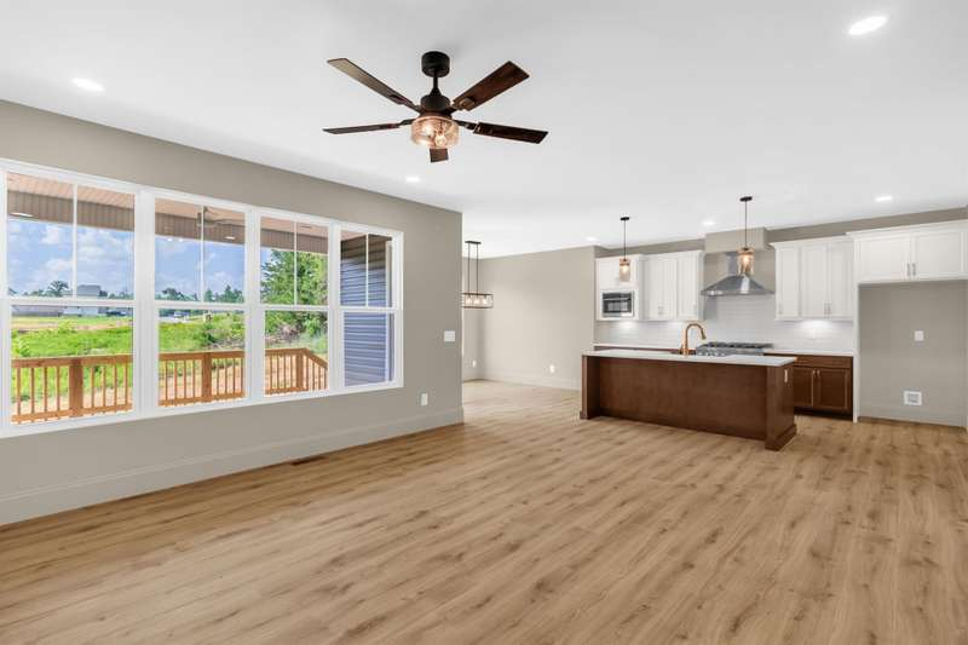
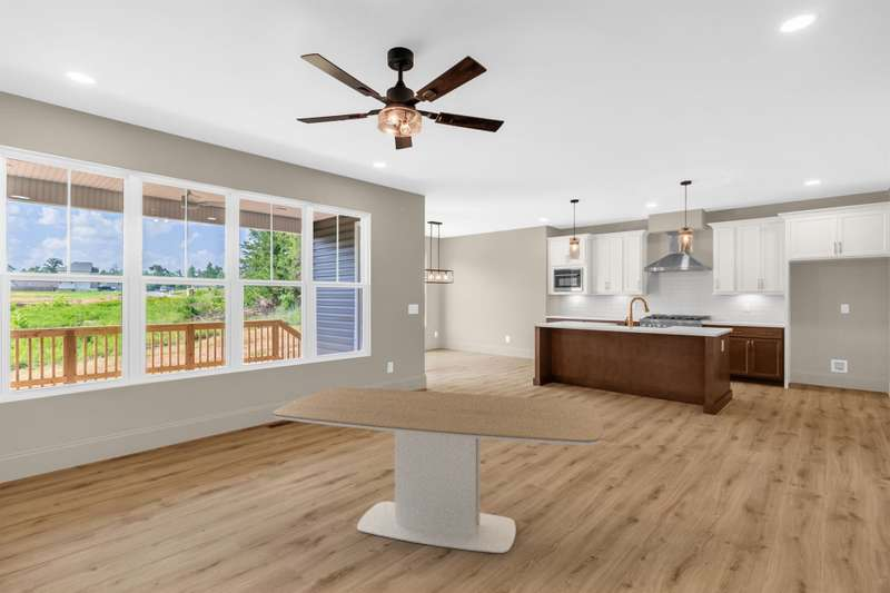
+ dining table (436, 466)
